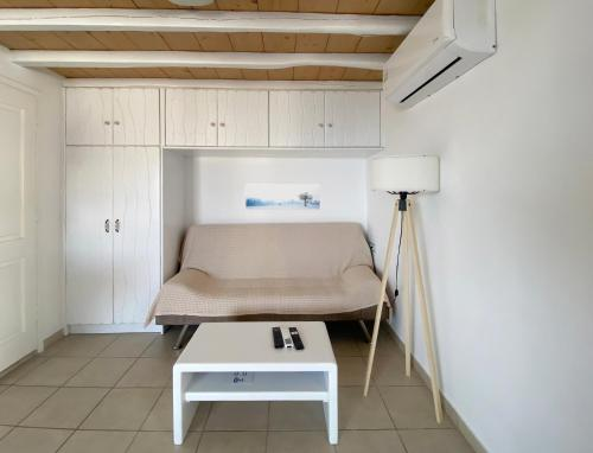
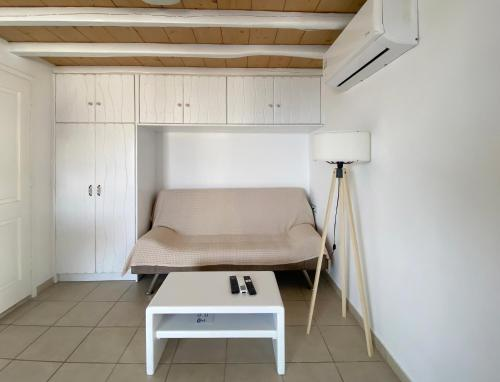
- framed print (282, 197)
